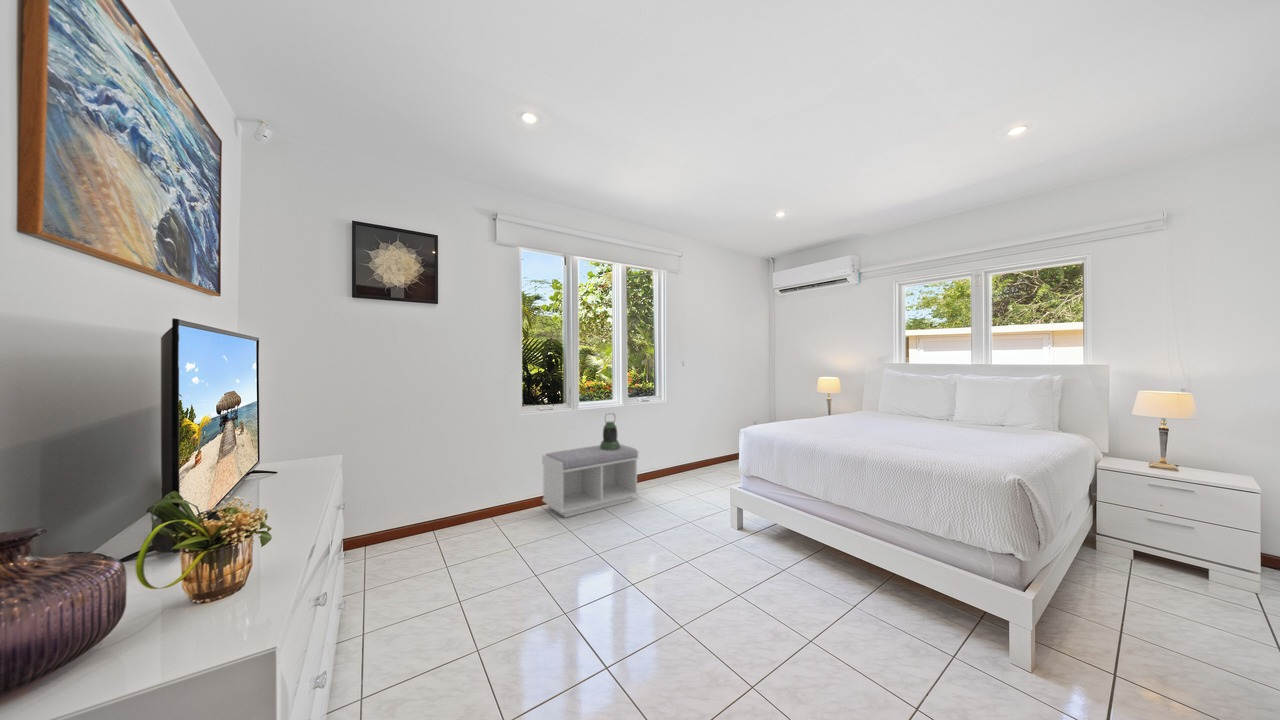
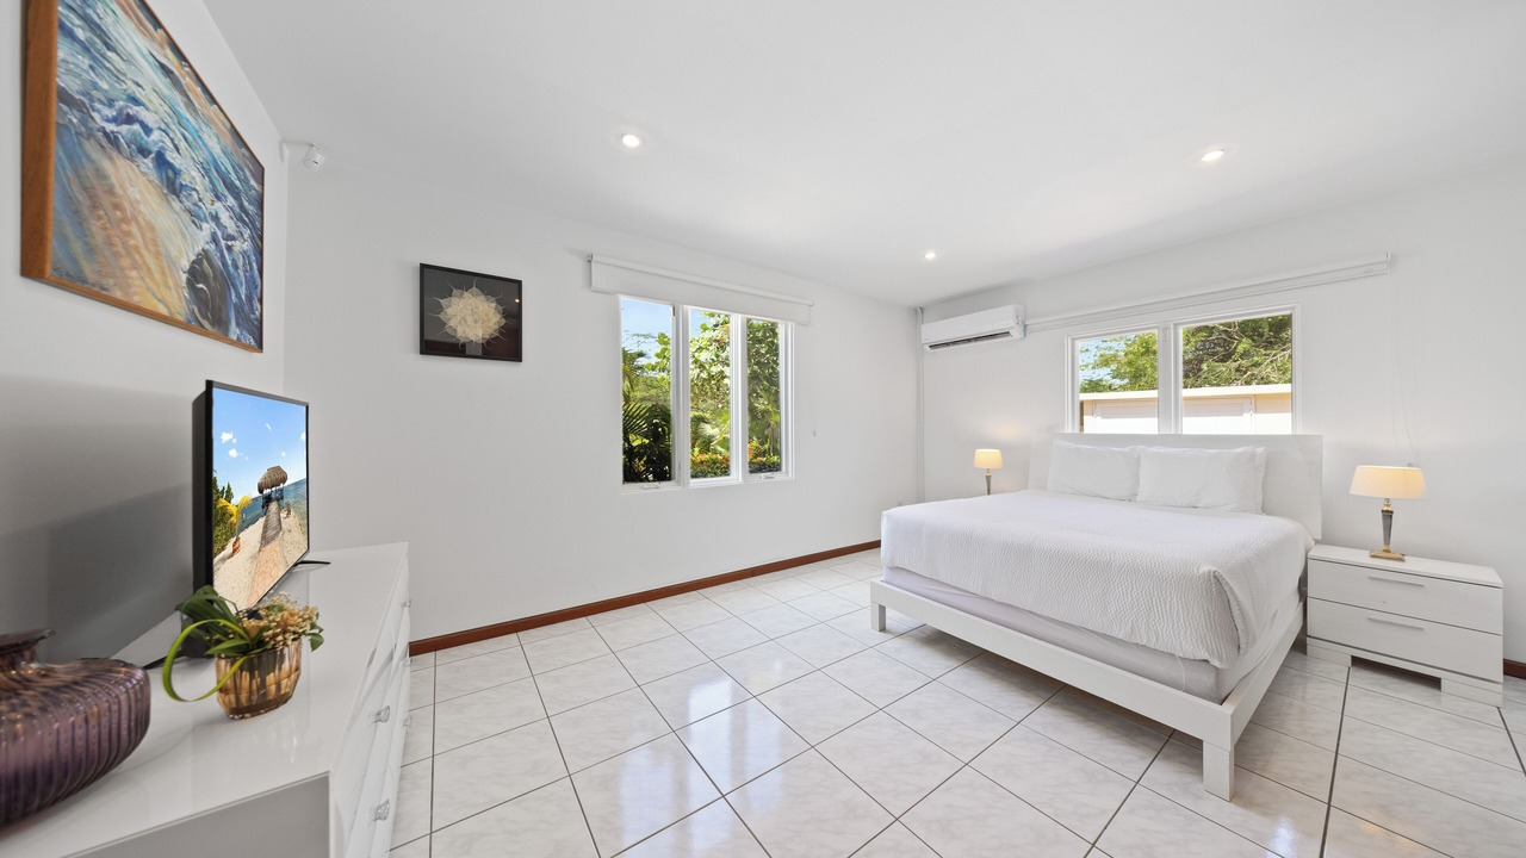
- lantern (610, 430)
- bench (591, 476)
